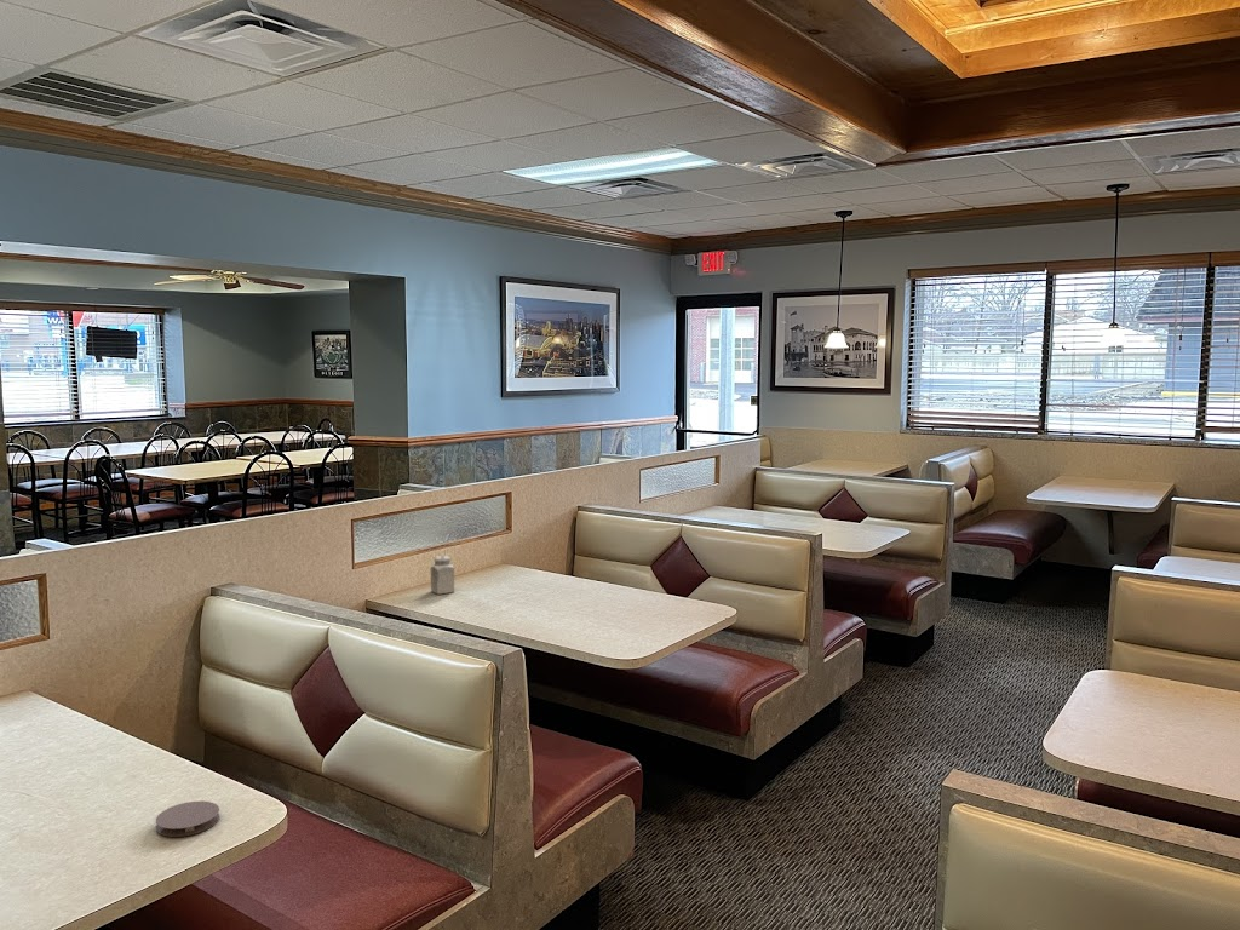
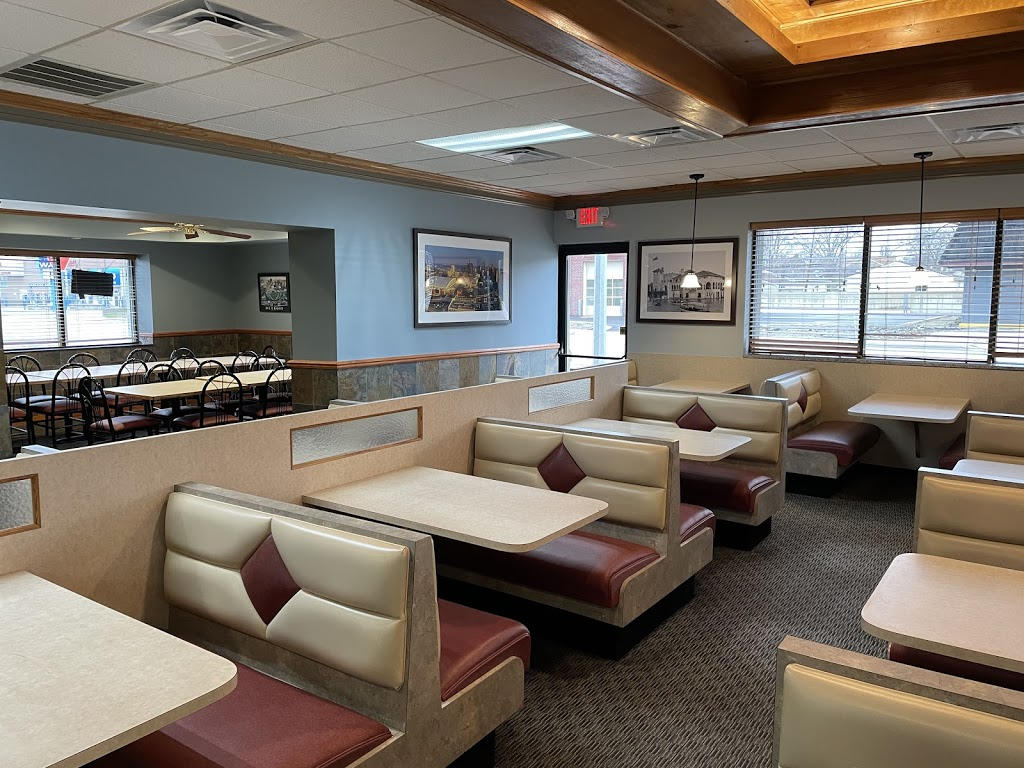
- salt shaker (442, 574)
- coaster (188, 817)
